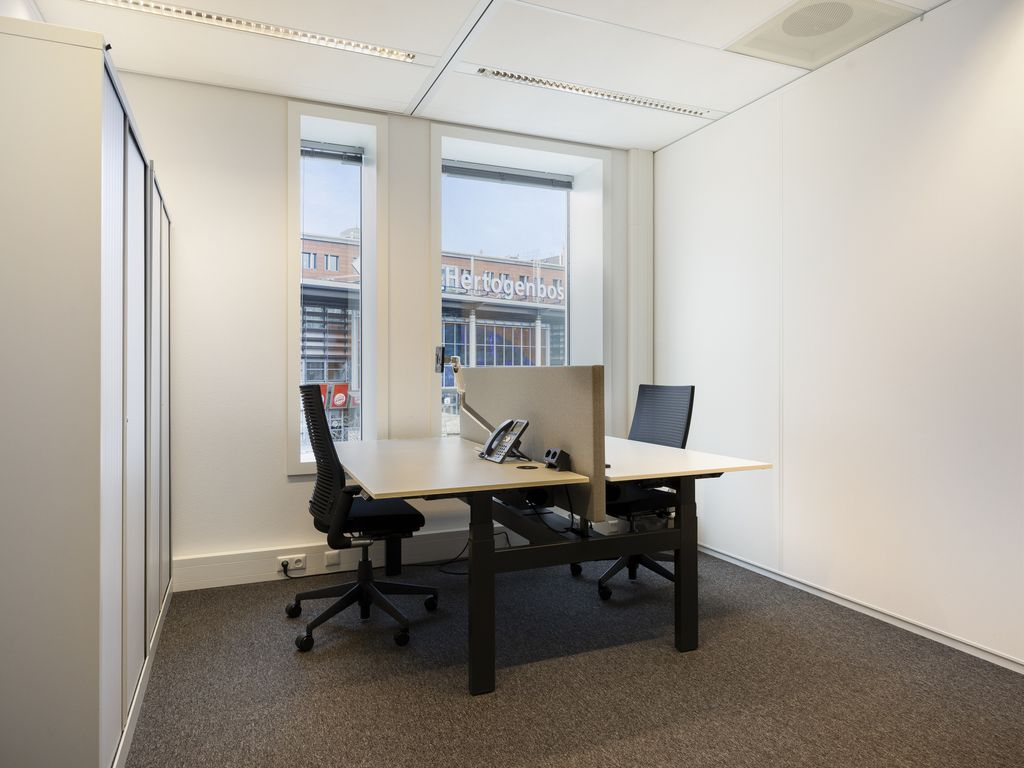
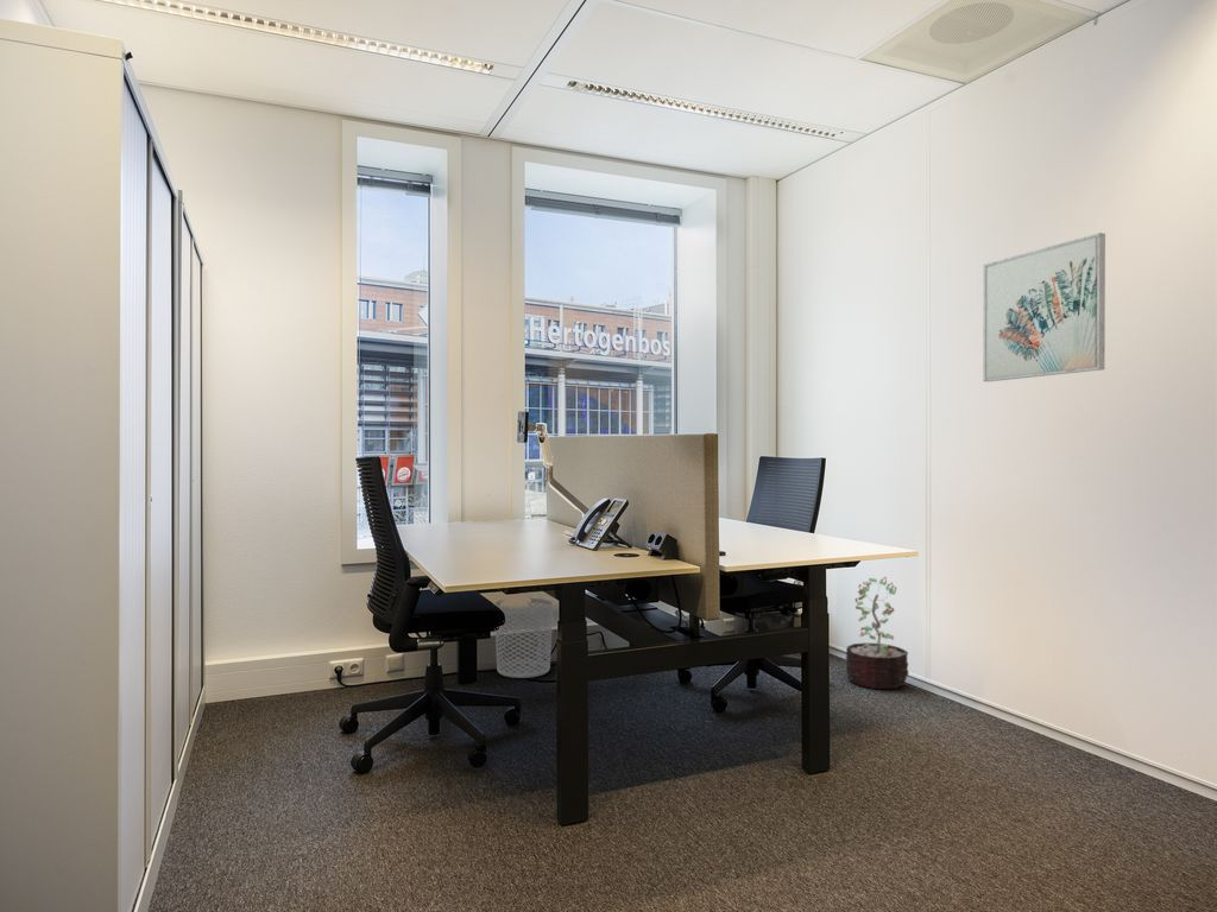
+ wall art (1039, 312)
+ waste bin (523, 636)
+ decorative plant (875, 629)
